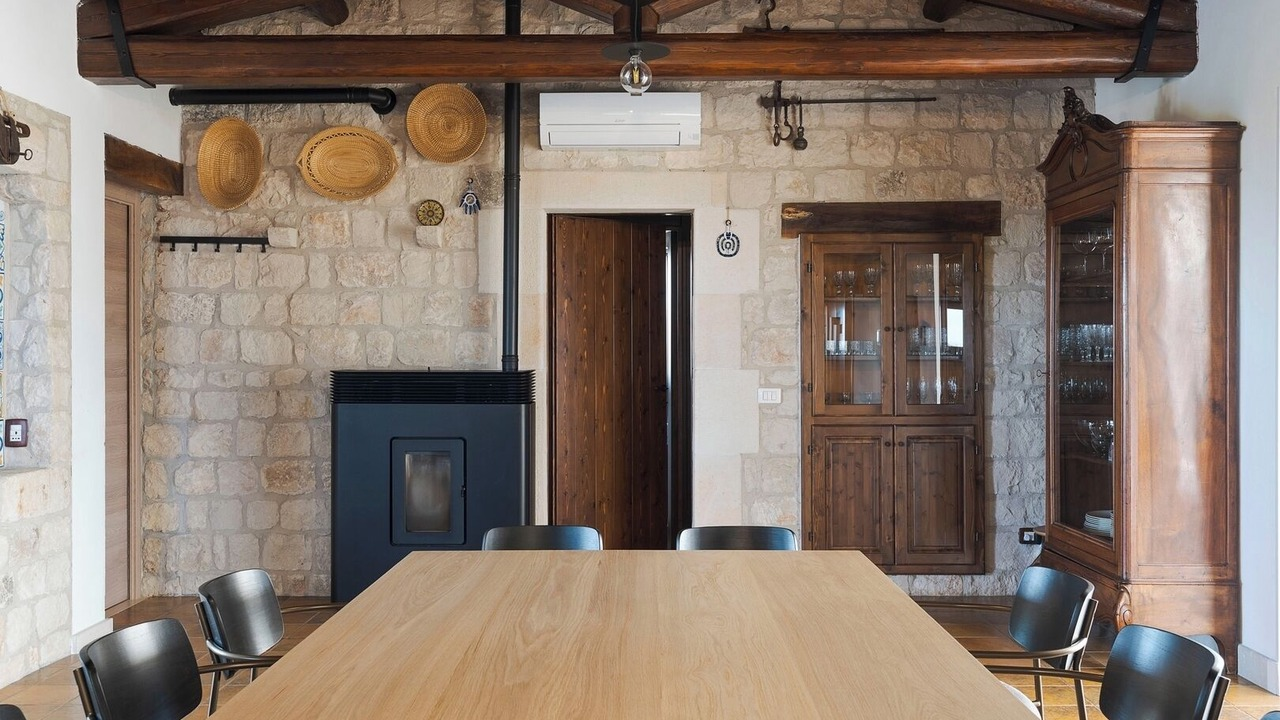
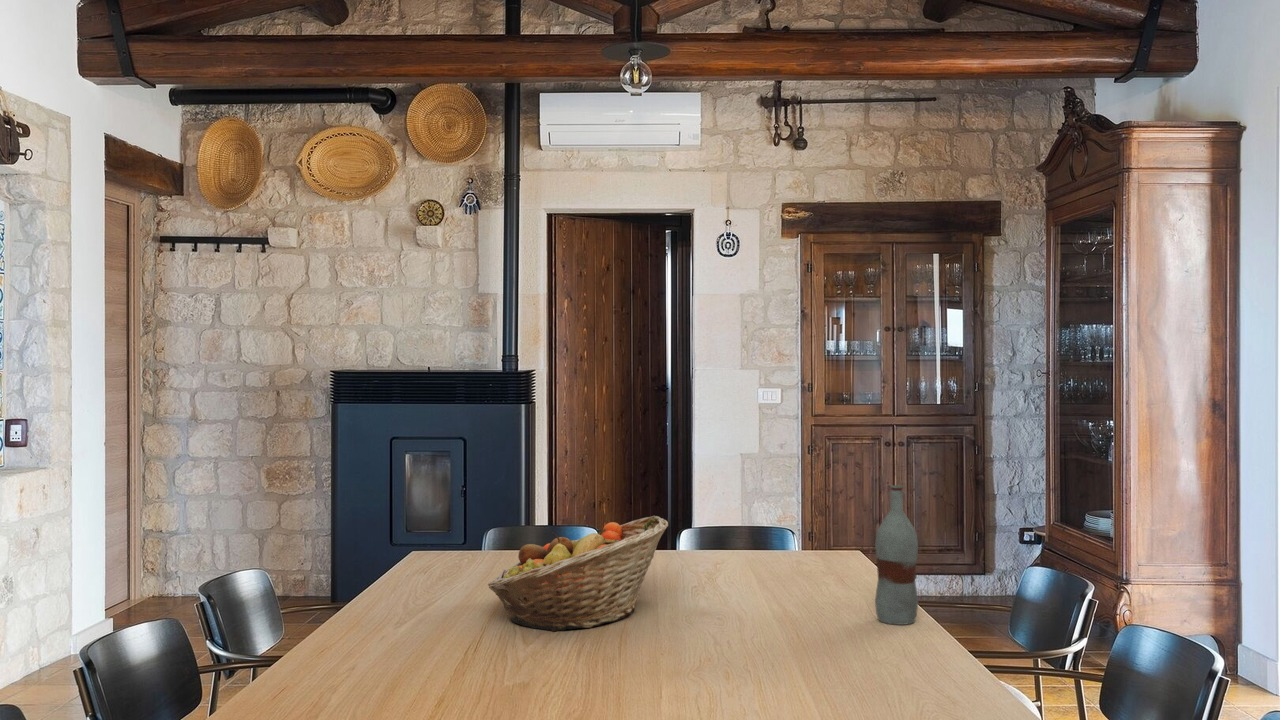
+ bottle (896, 553)
+ fruit basket (581, 566)
